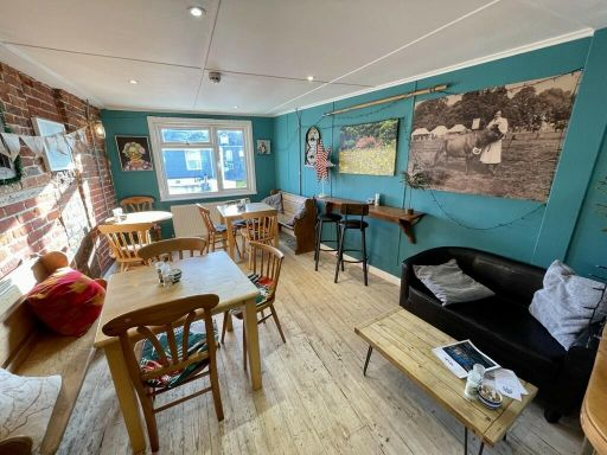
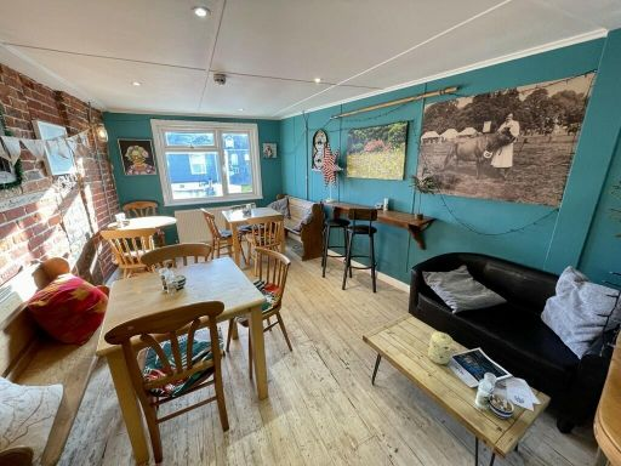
+ mug (439, 345)
